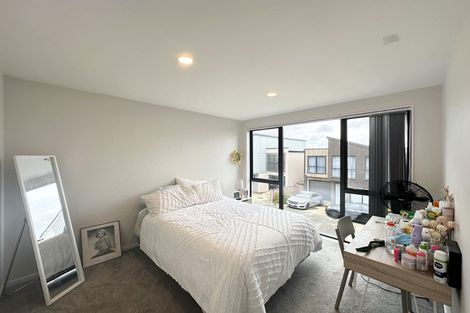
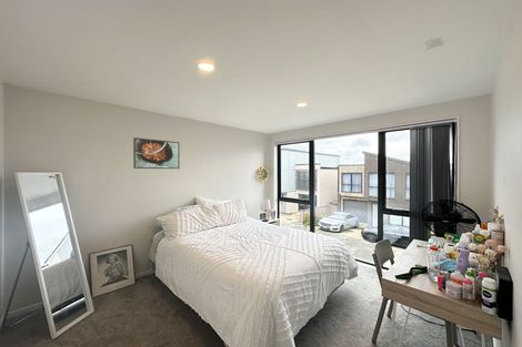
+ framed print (158, 154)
